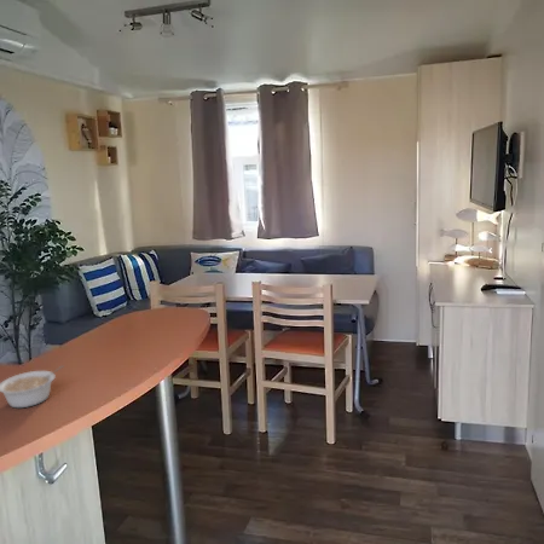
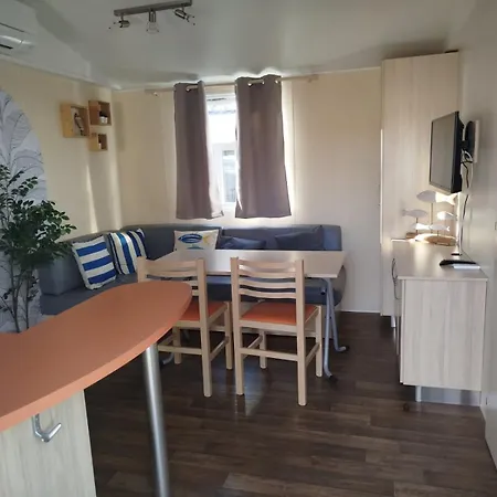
- legume (29, 387)
